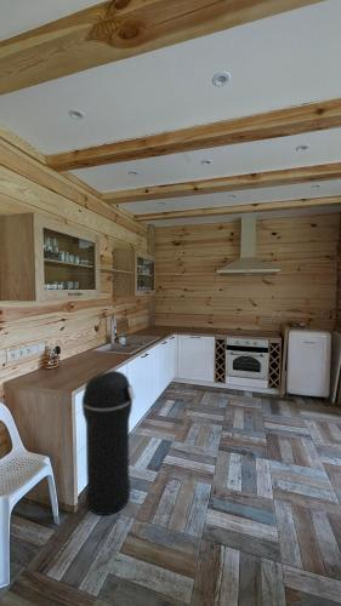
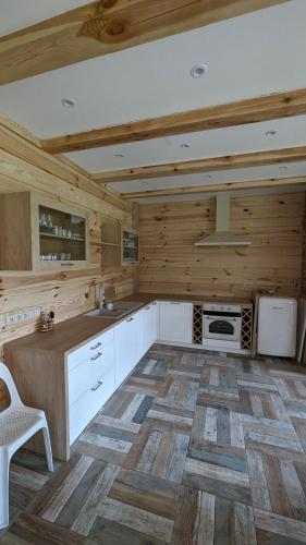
- trash can (109, 435)
